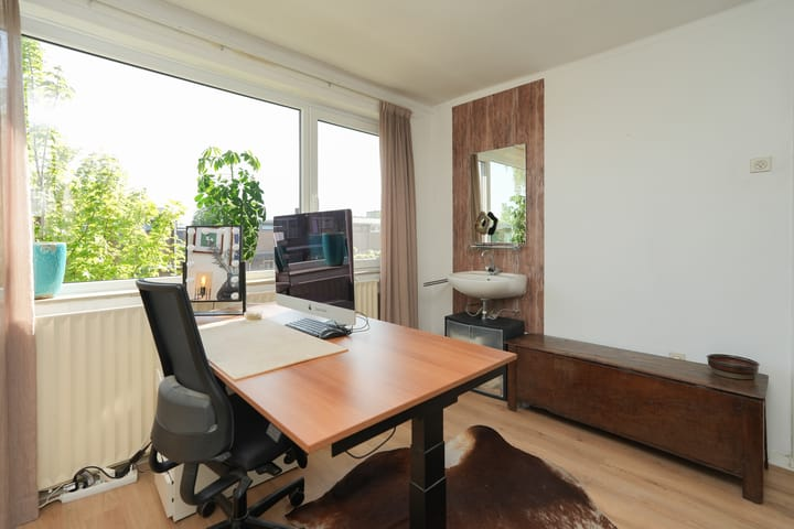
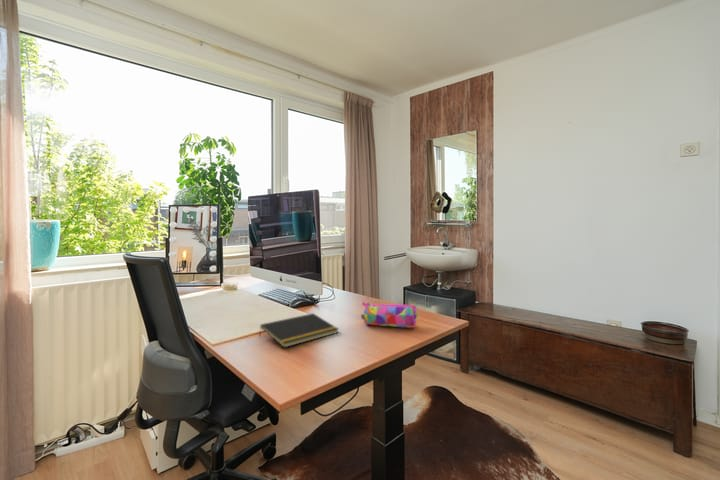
+ notepad (300, 328)
+ pencil case (389, 314)
